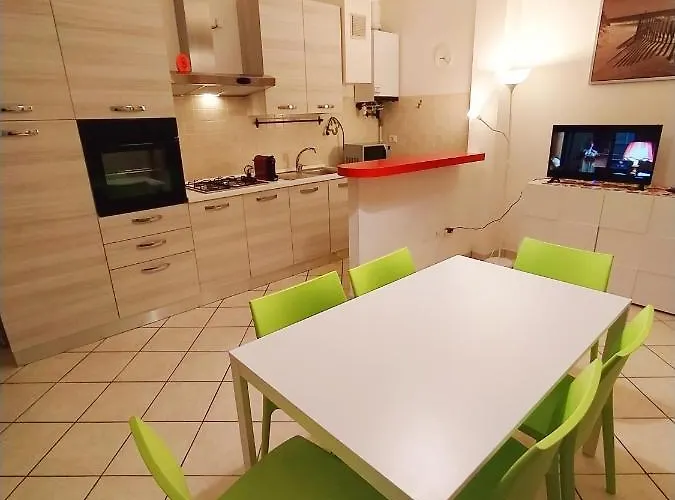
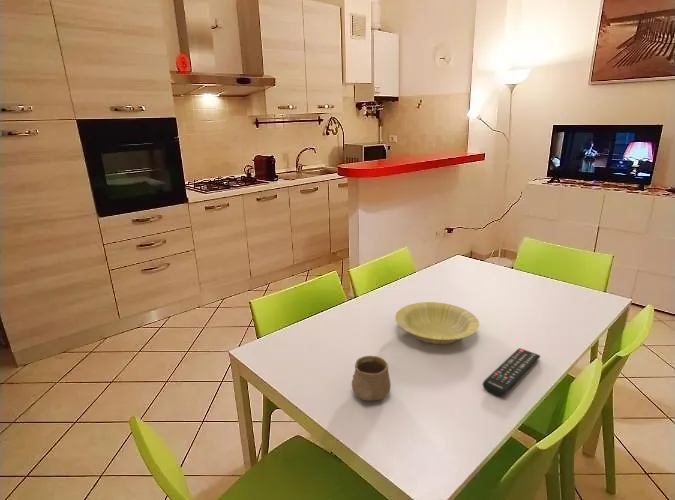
+ remote control (512, 370)
+ bowl (435, 326)
+ cup (371, 379)
